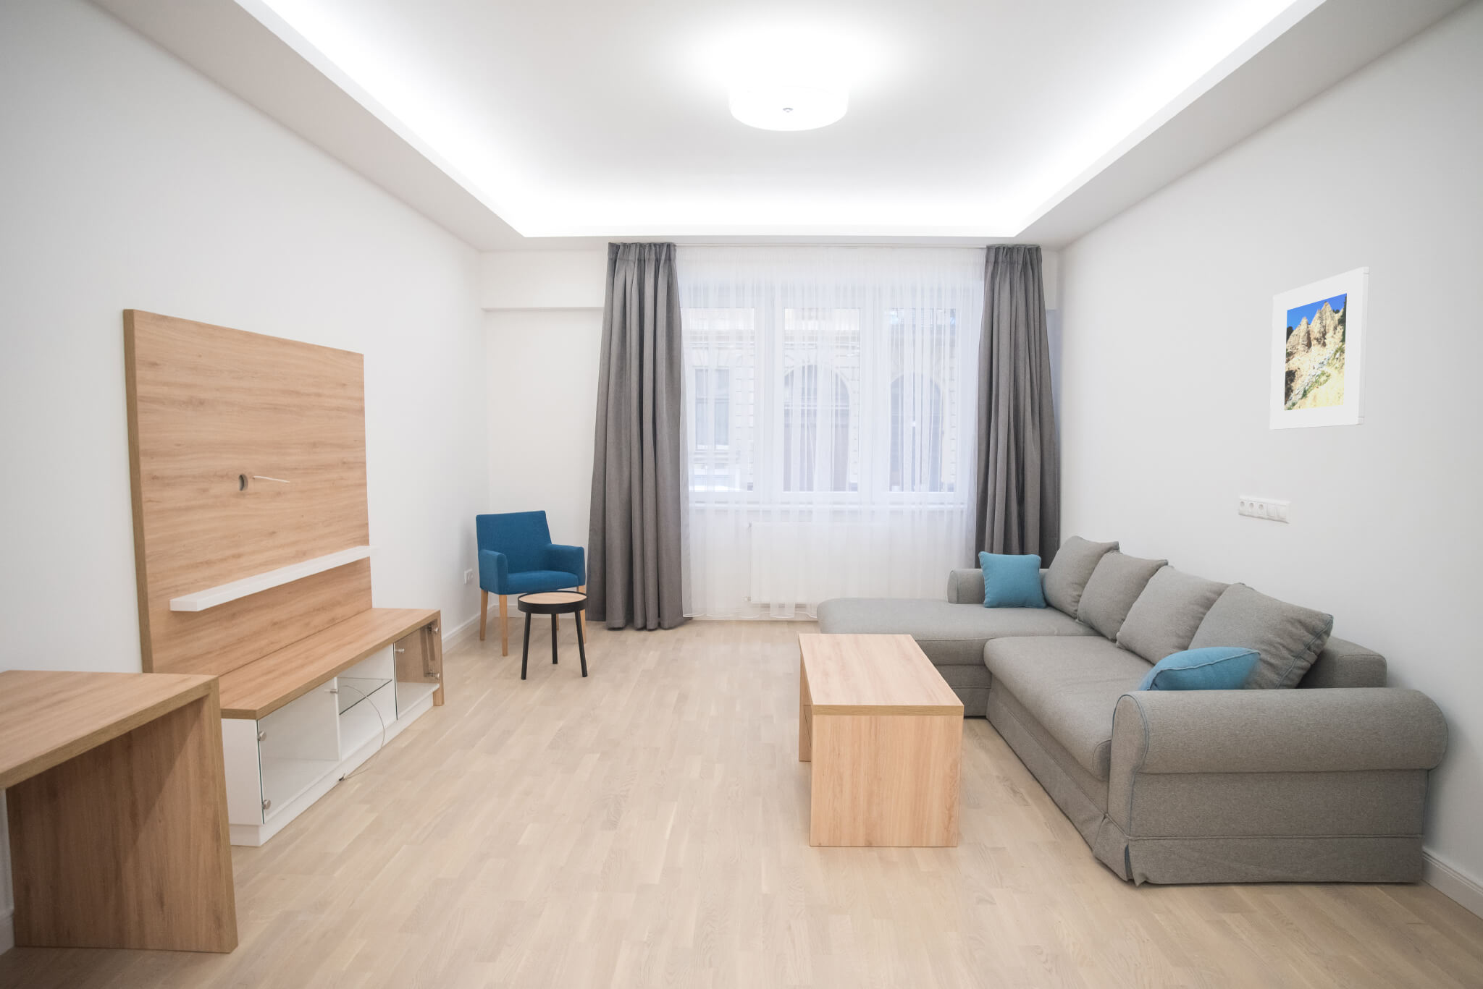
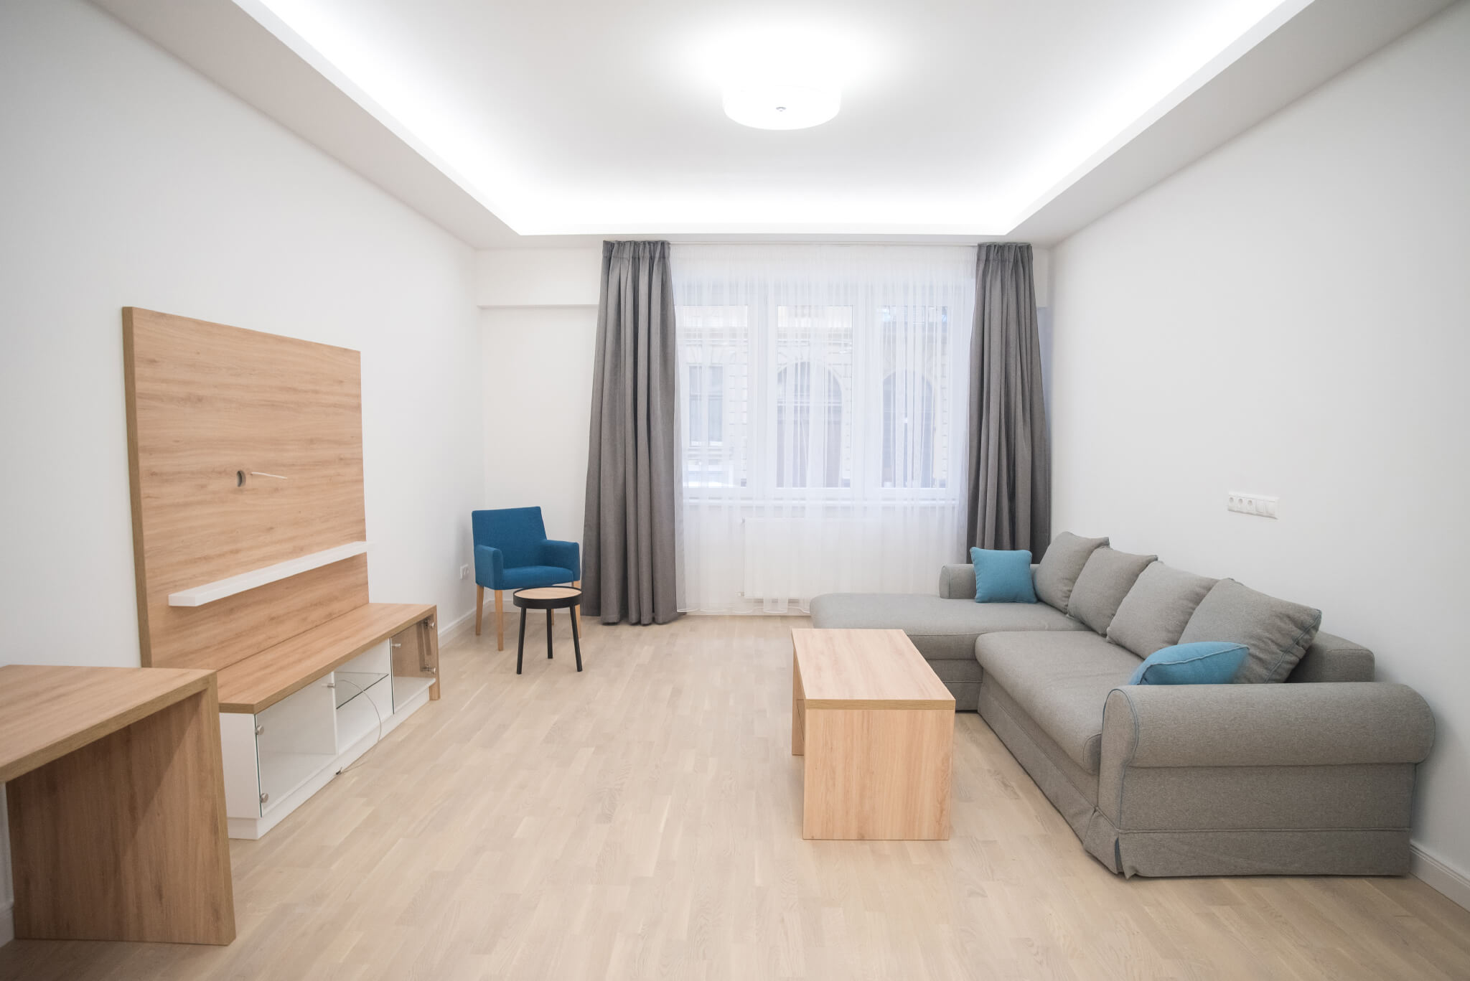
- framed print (1315, 354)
